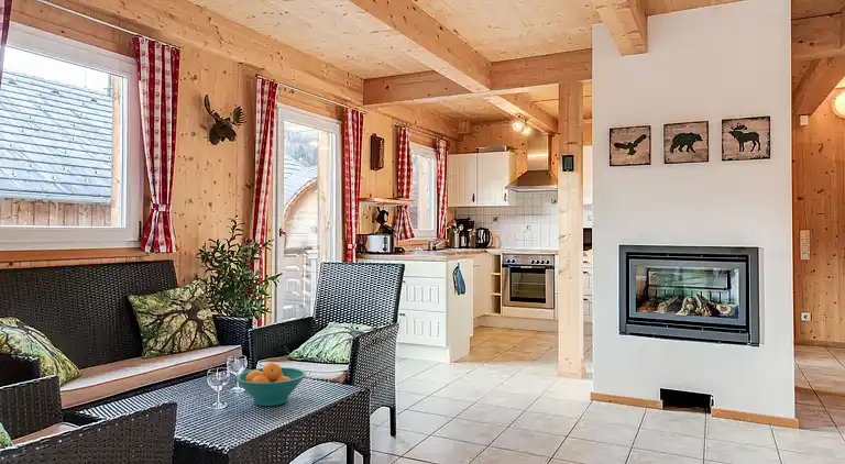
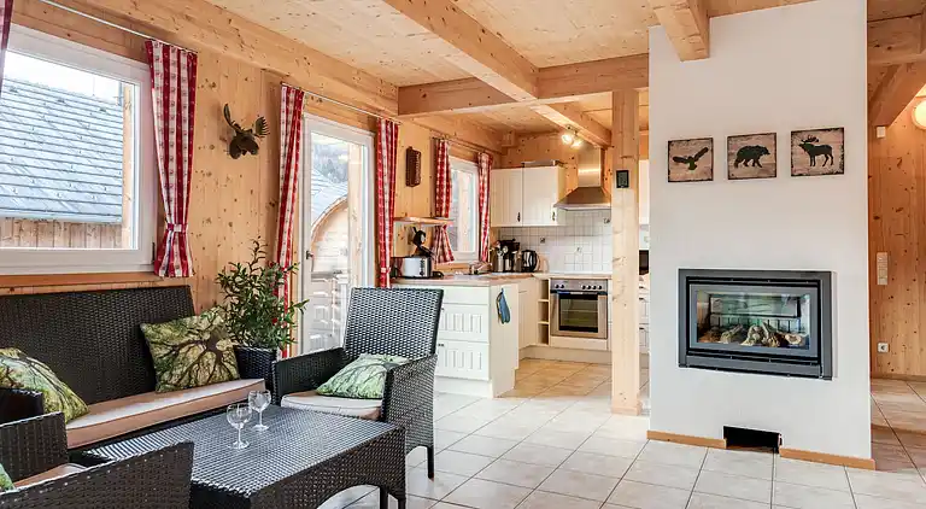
- fruit bowl (271, 382)
